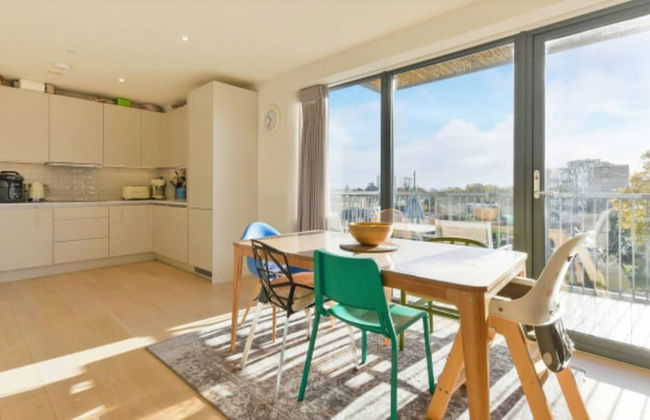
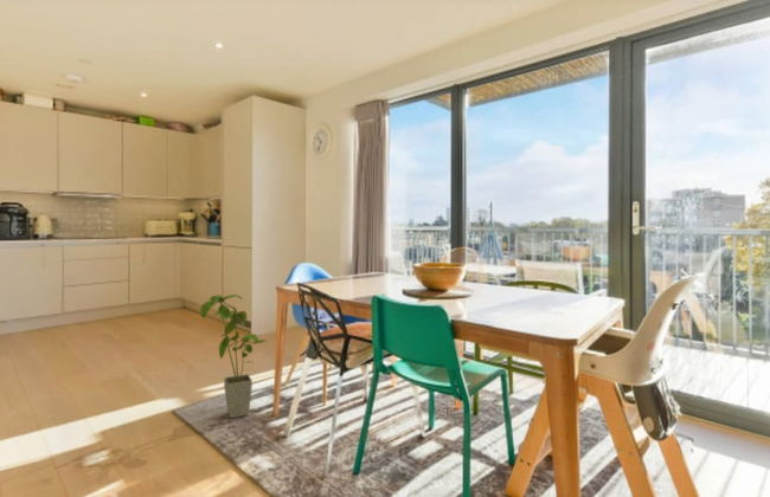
+ house plant (231, 357)
